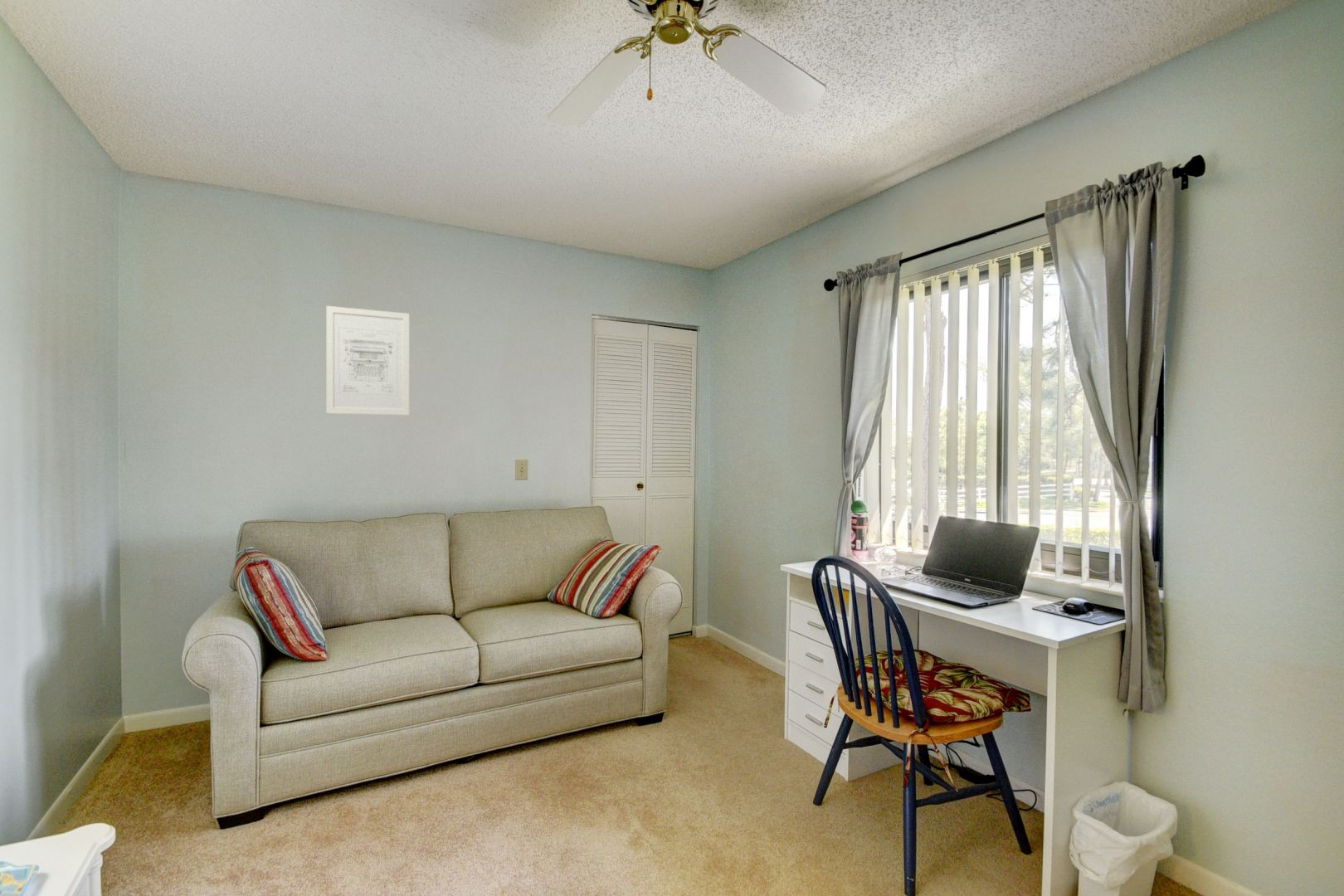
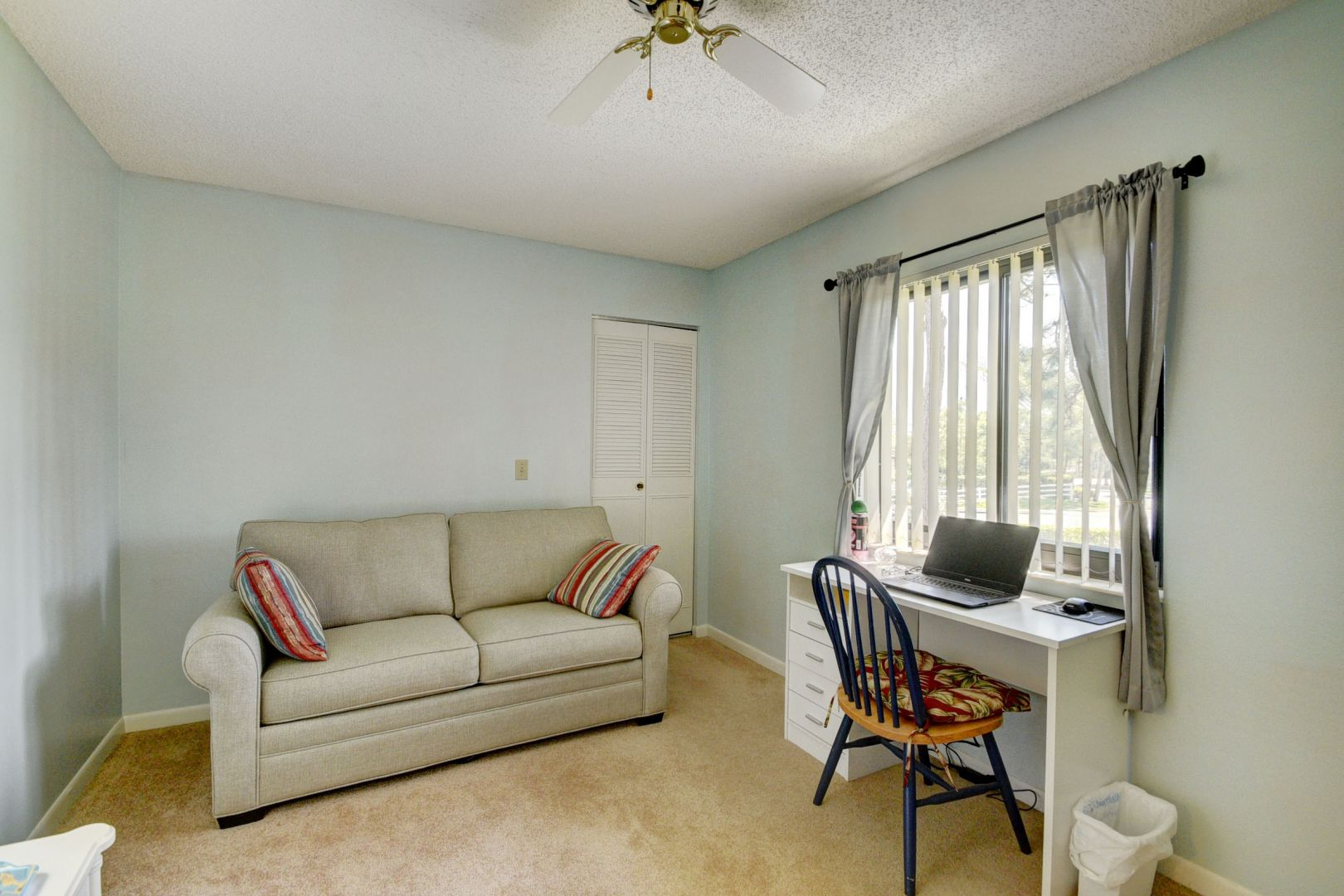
- wall art (368, 362)
